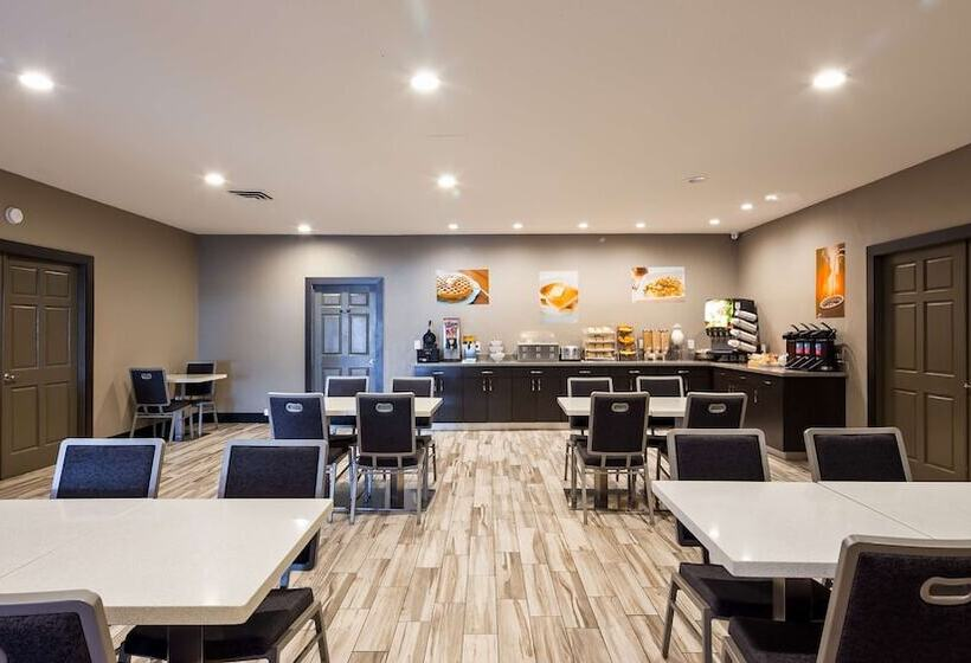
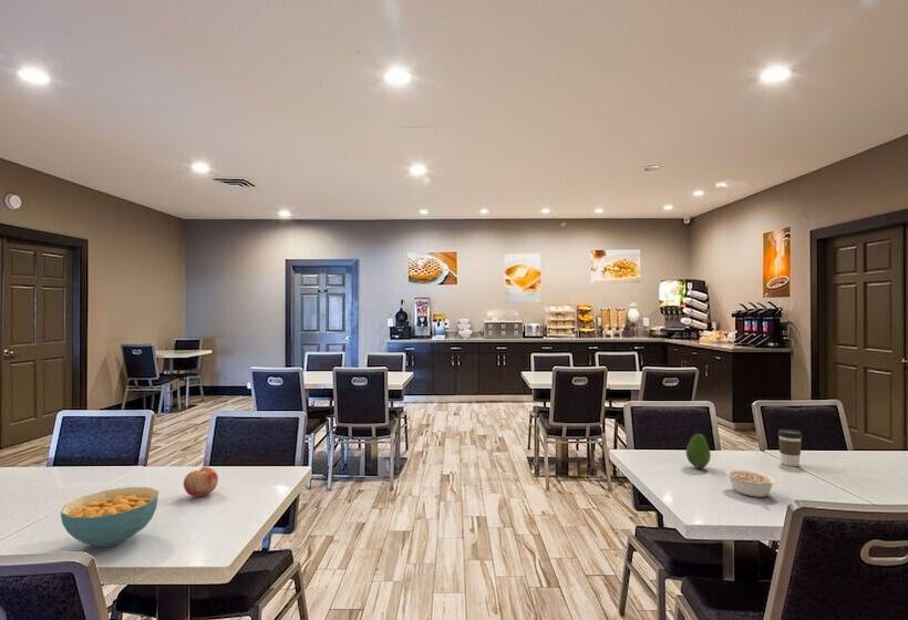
+ legume (752, 483)
+ fruit (698, 451)
+ coffee cup (790, 447)
+ cereal bowl (112, 520)
+ fruit (200, 482)
